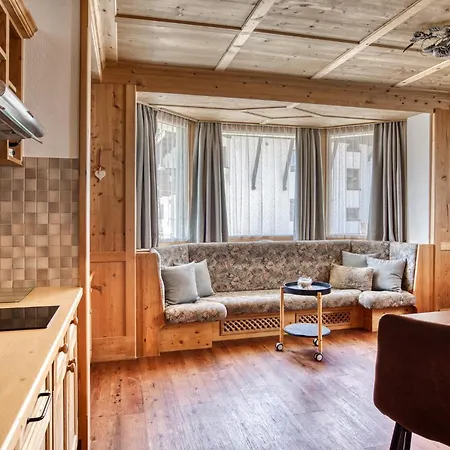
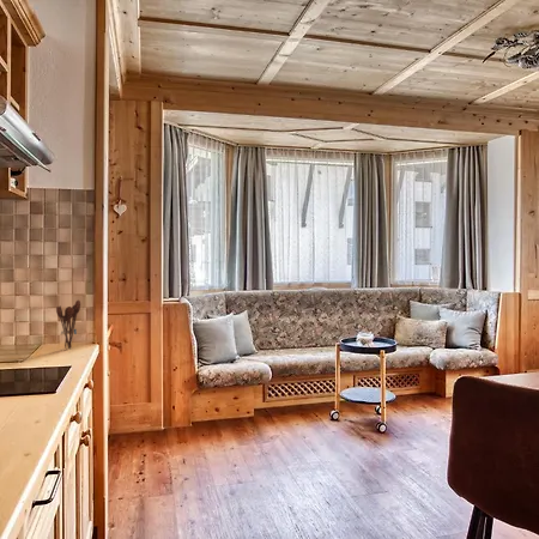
+ utensil holder (69, 323)
